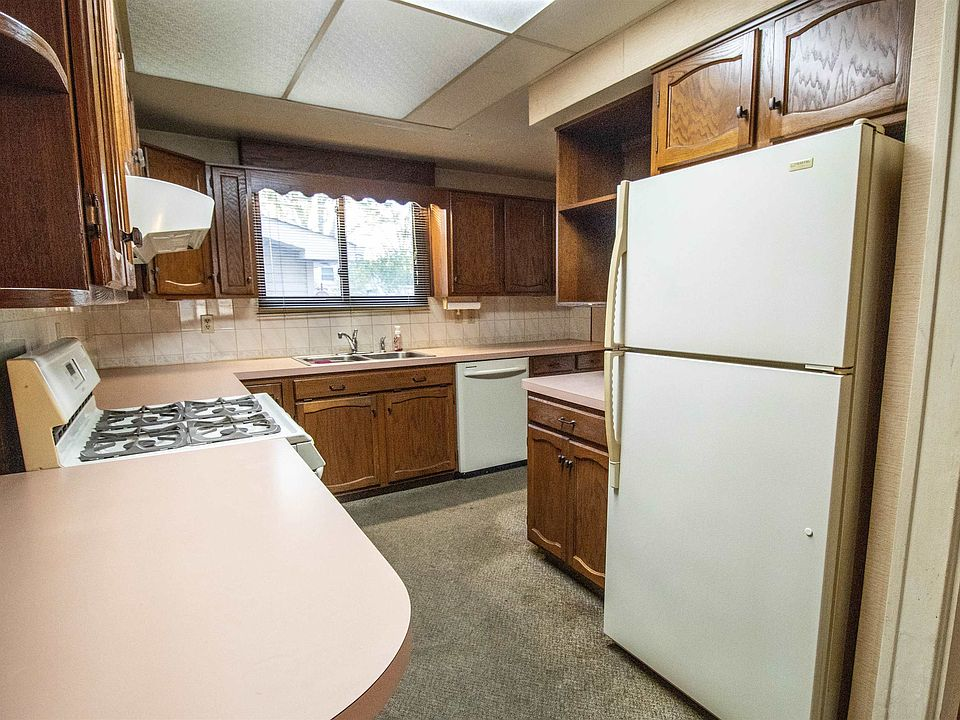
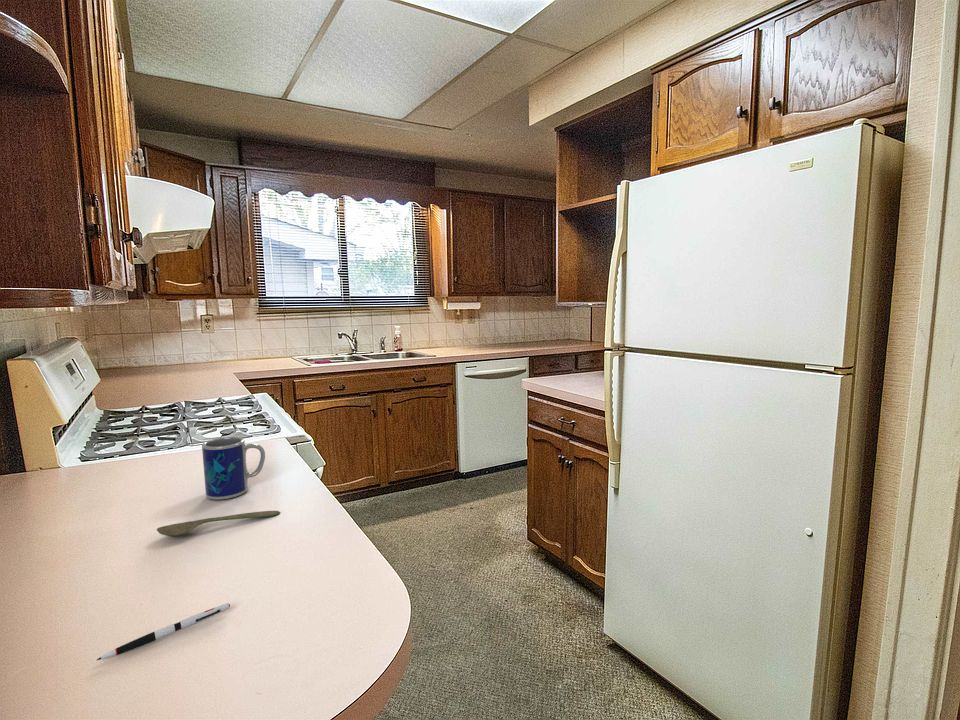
+ spoon (221, 520)
+ pen (167, 630)
+ mug (235, 465)
